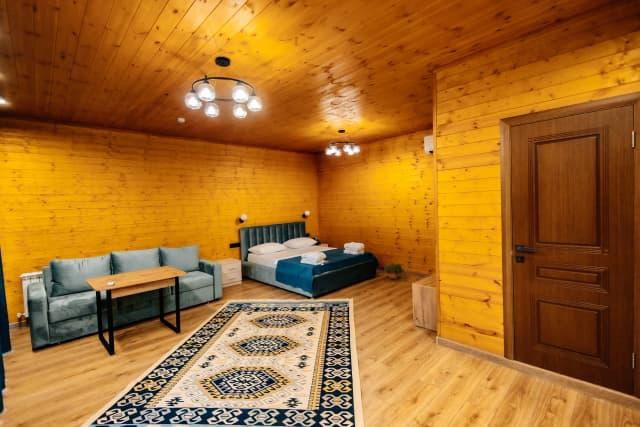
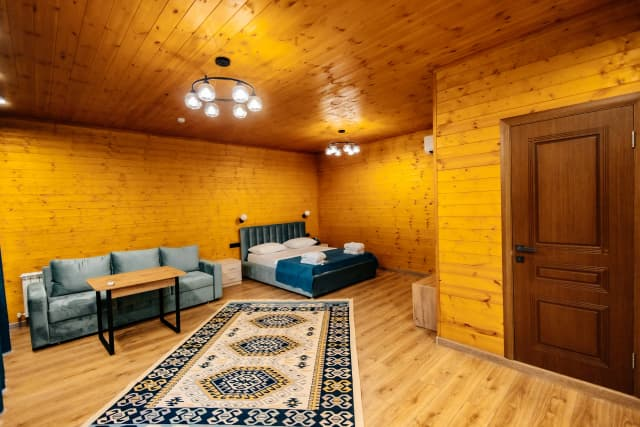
- potted plant (393, 270)
